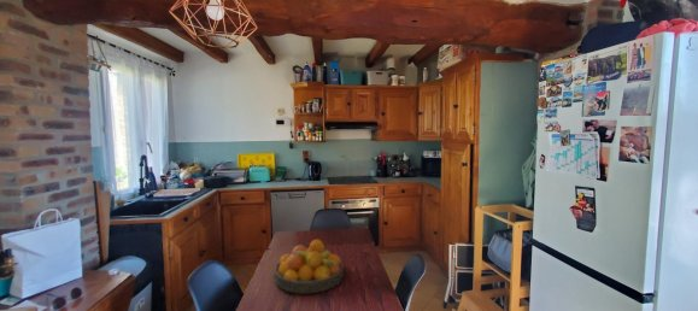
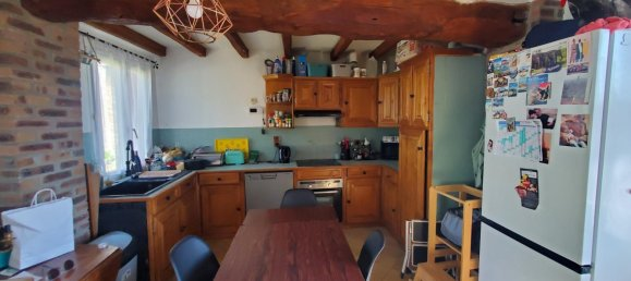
- fruit bowl (309, 260)
